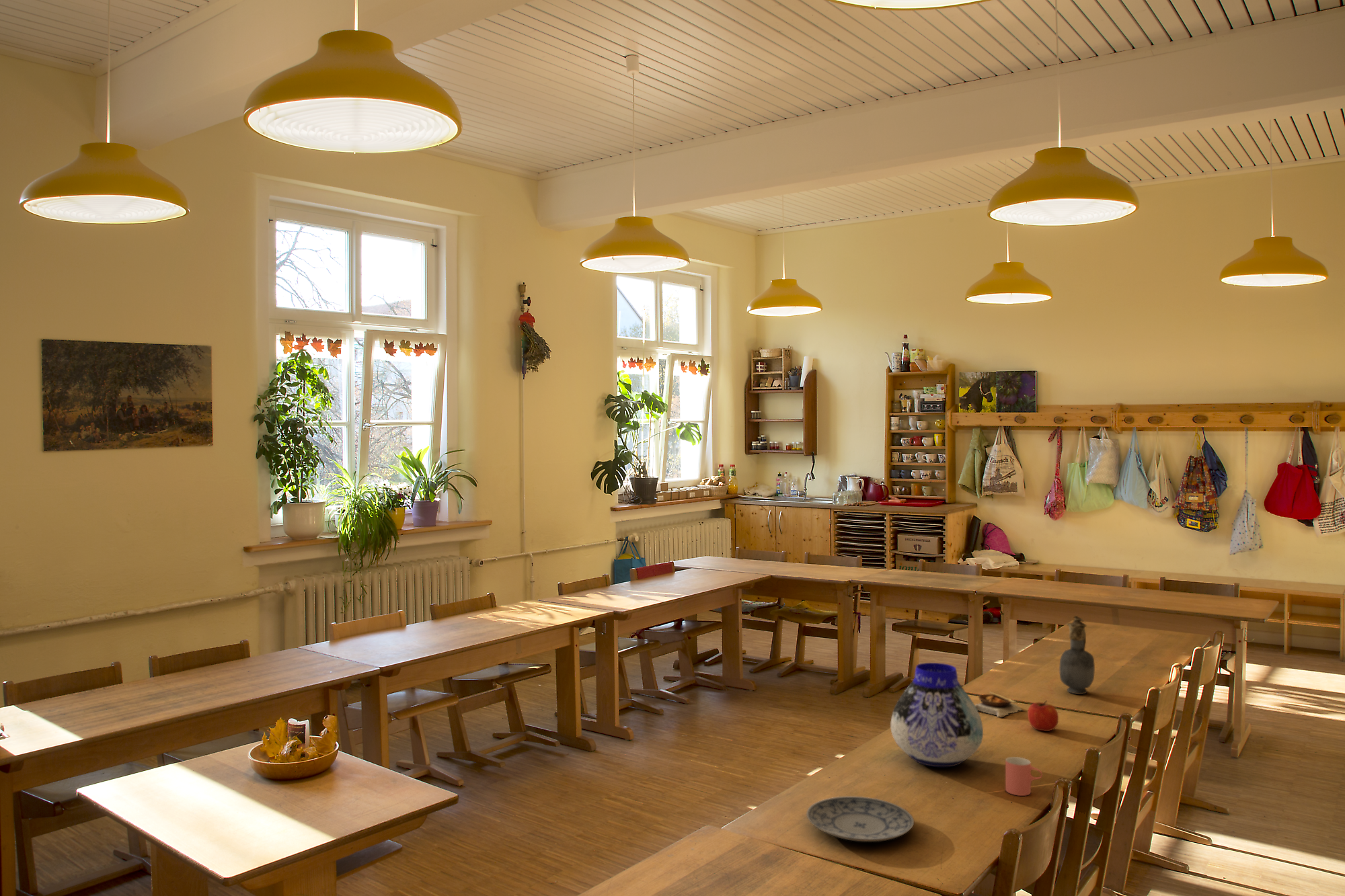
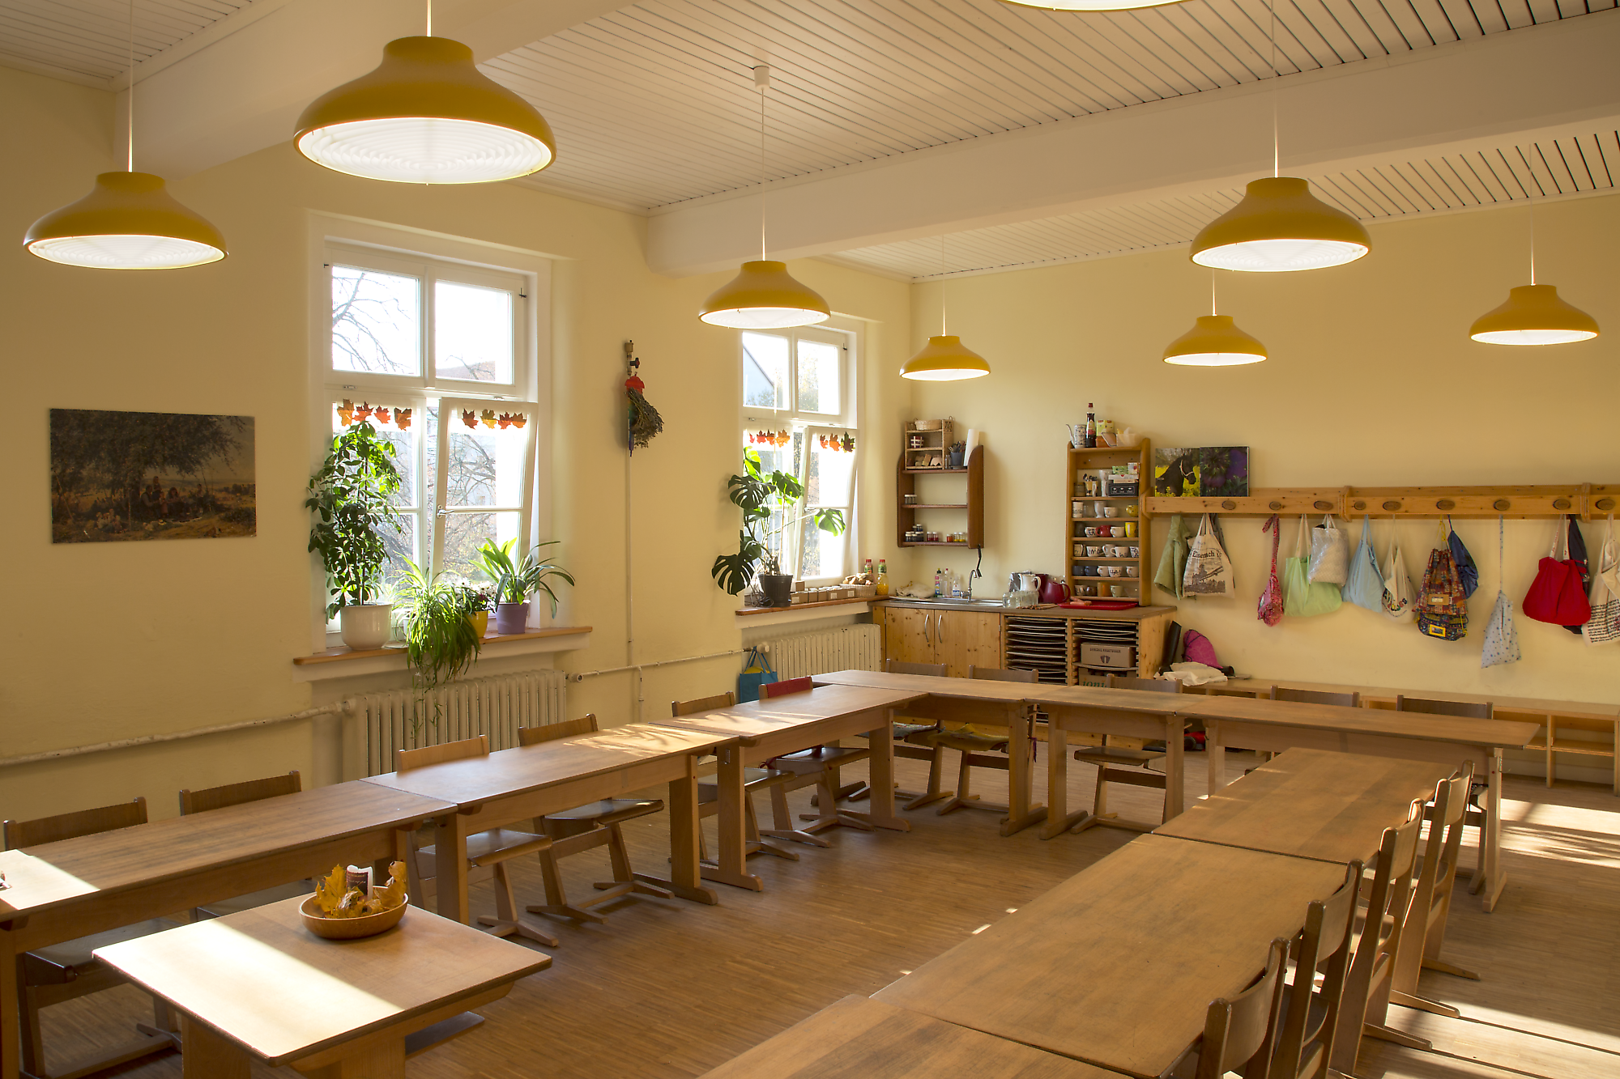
- pitcher (1078, 653)
- plate (859, 822)
- soup bowl (997, 704)
- apple (1042, 715)
- cup (1024, 776)
- vase (936, 714)
